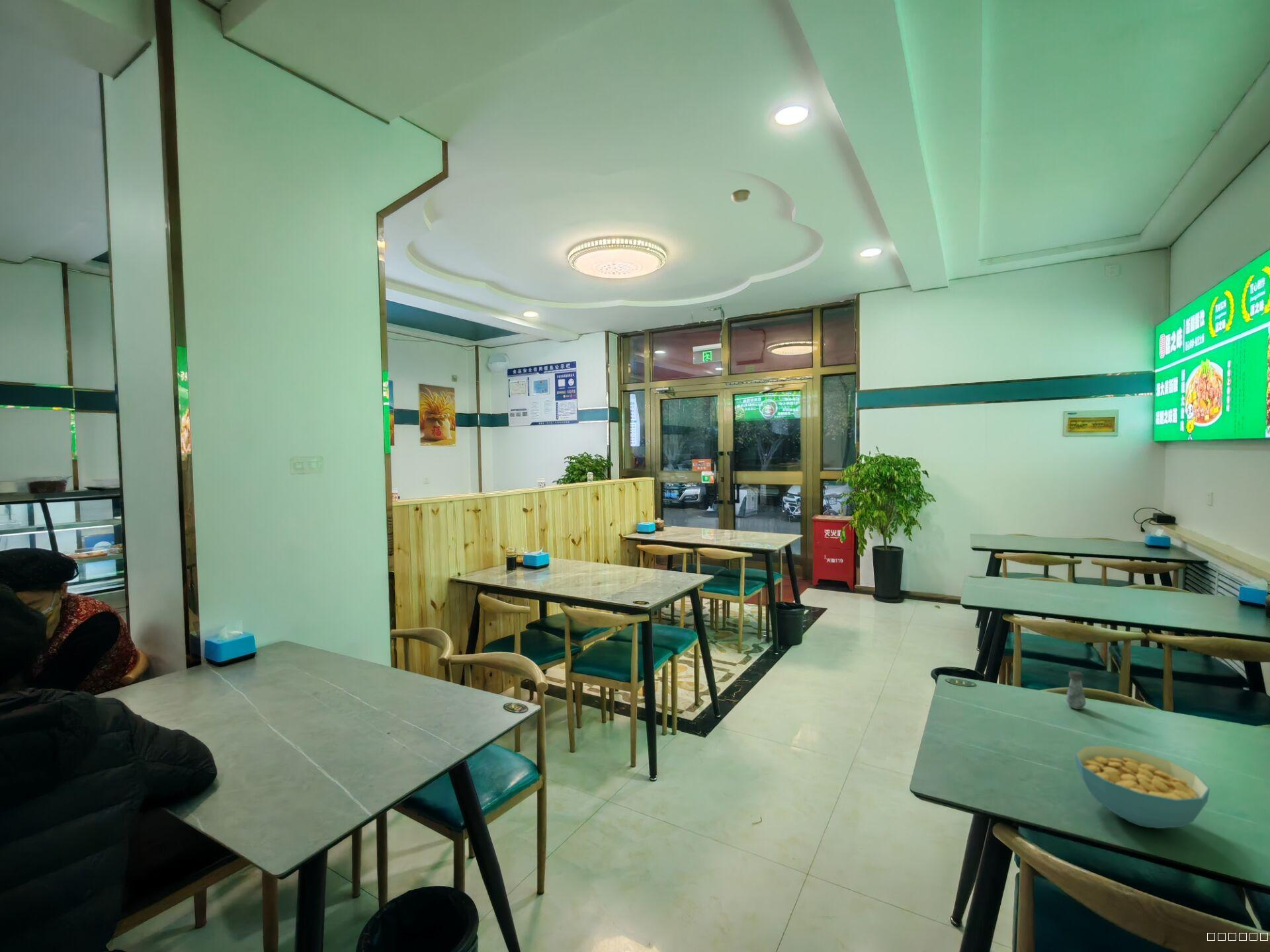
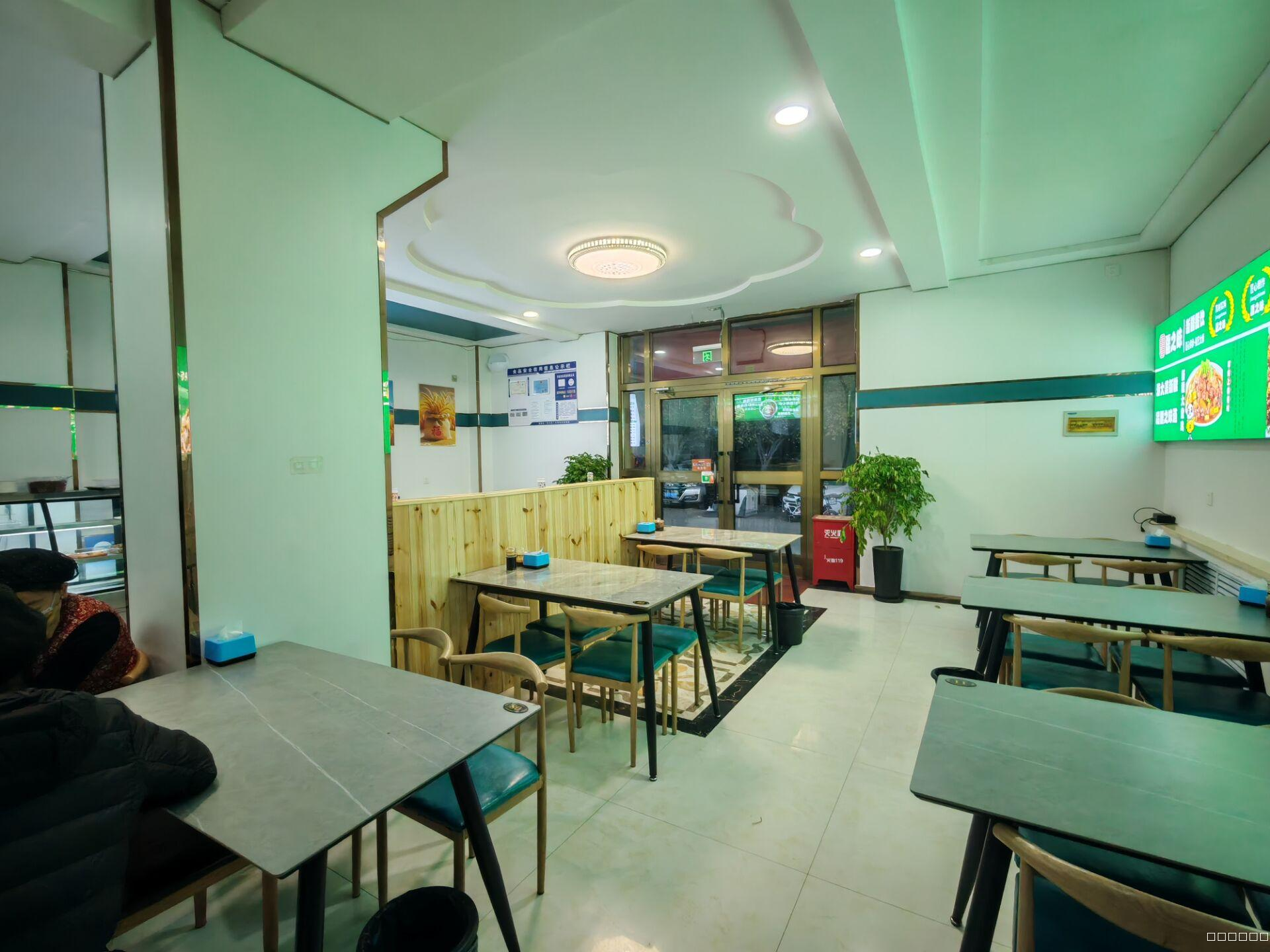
- cereal bowl (1138, 794)
- smoke detector (740, 196)
- salt shaker (1076, 689)
